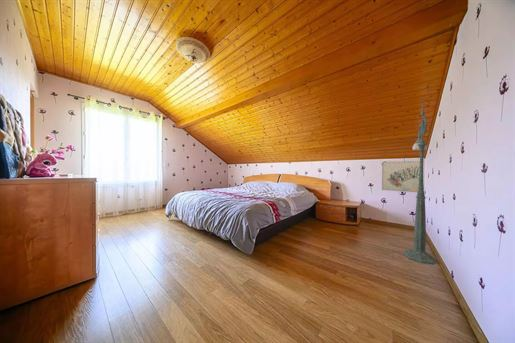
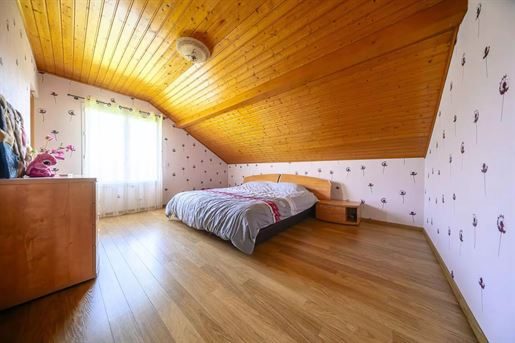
- wall art (400, 176)
- floor lamp (421, 177)
